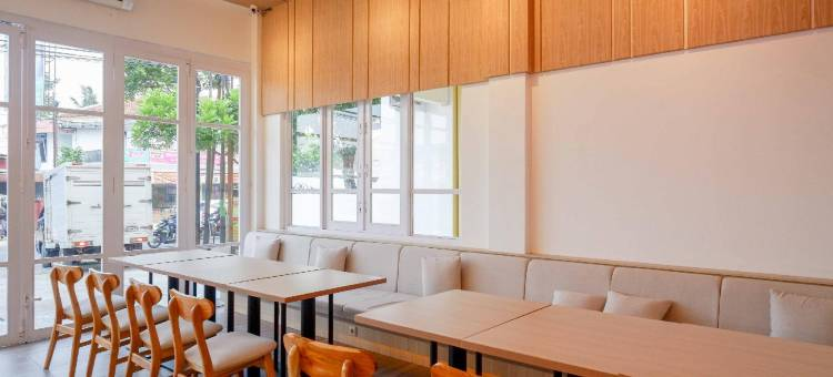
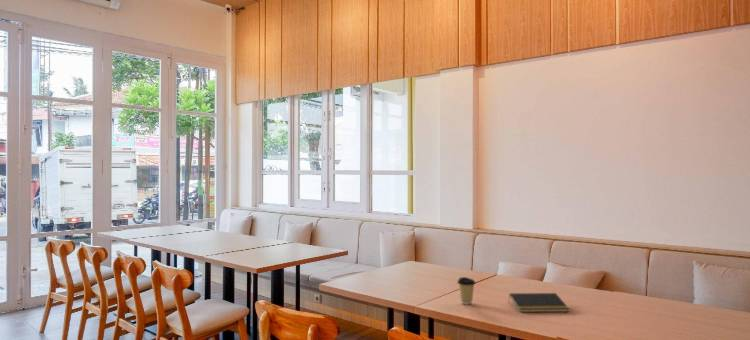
+ notepad (538, 302)
+ coffee cup (466, 290)
